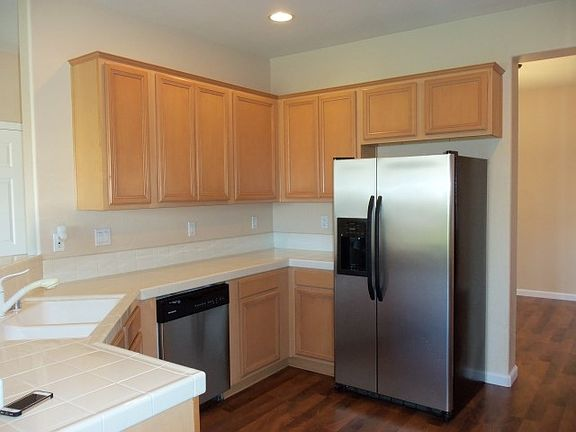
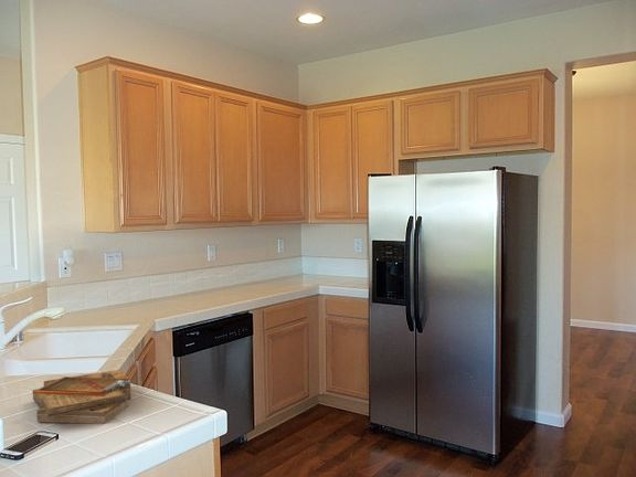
+ clipboard (81, 392)
